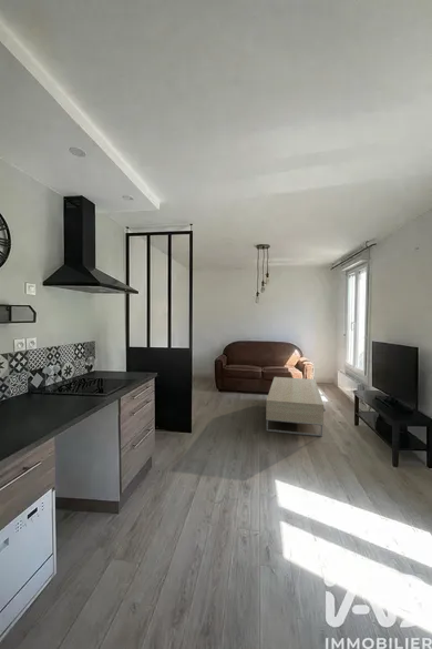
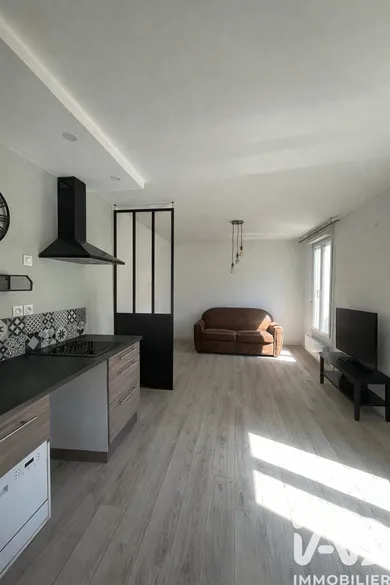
- coffee table (295, 402)
